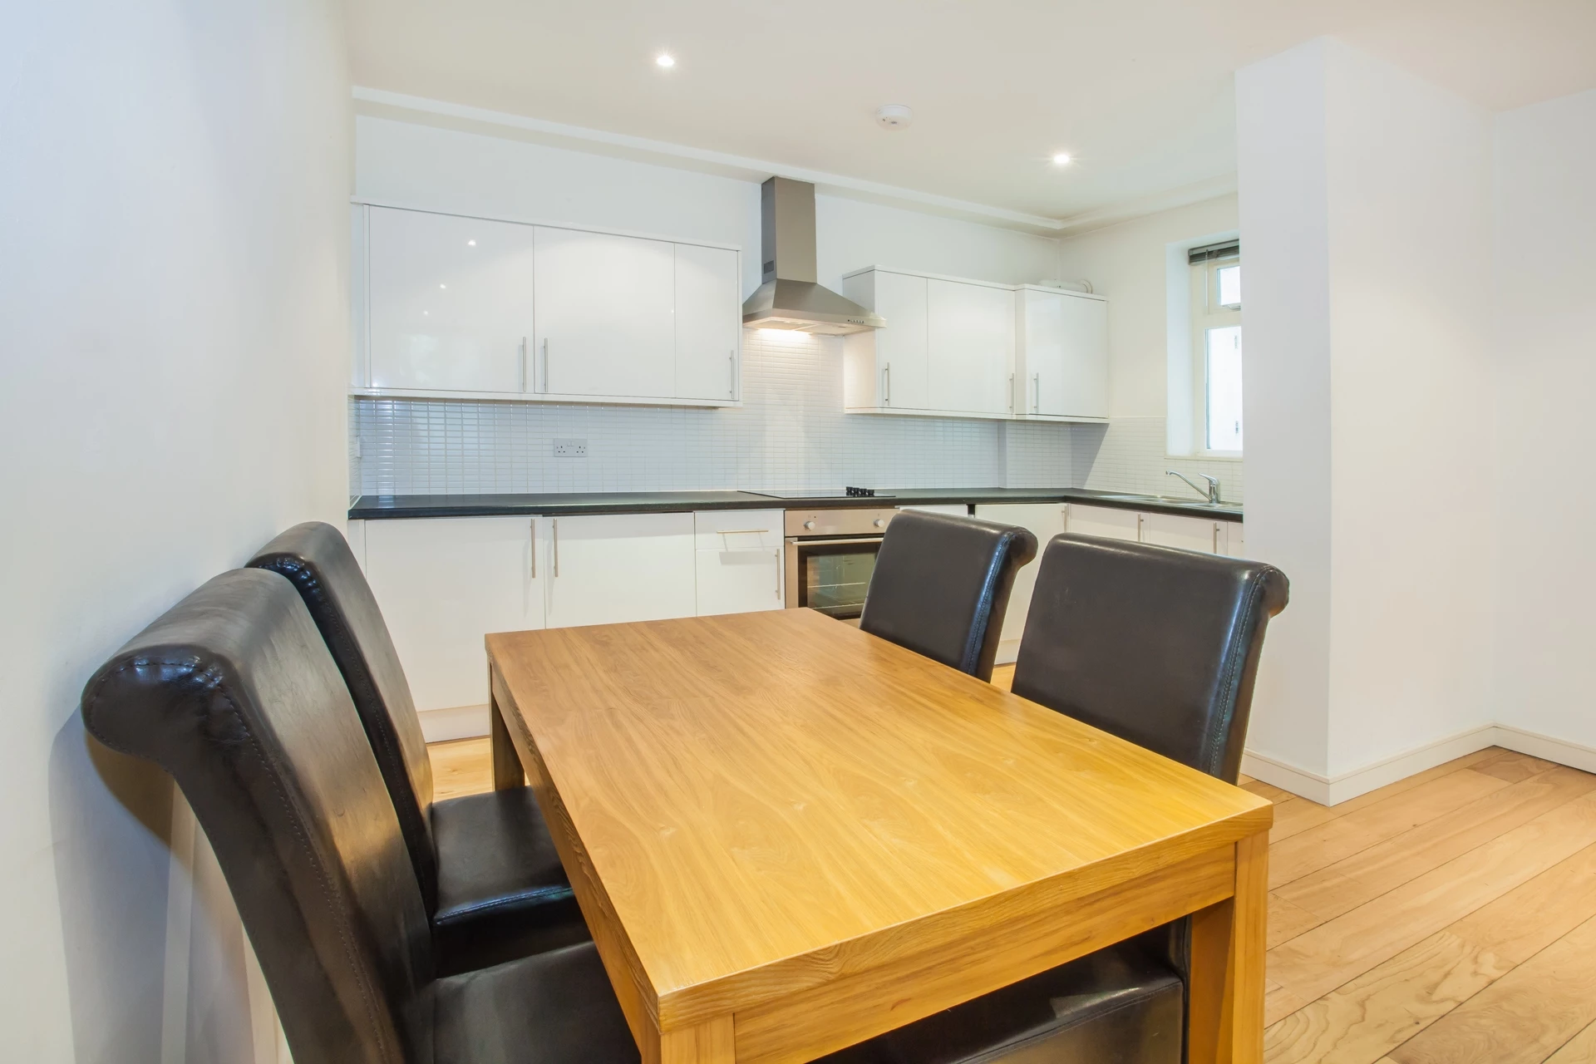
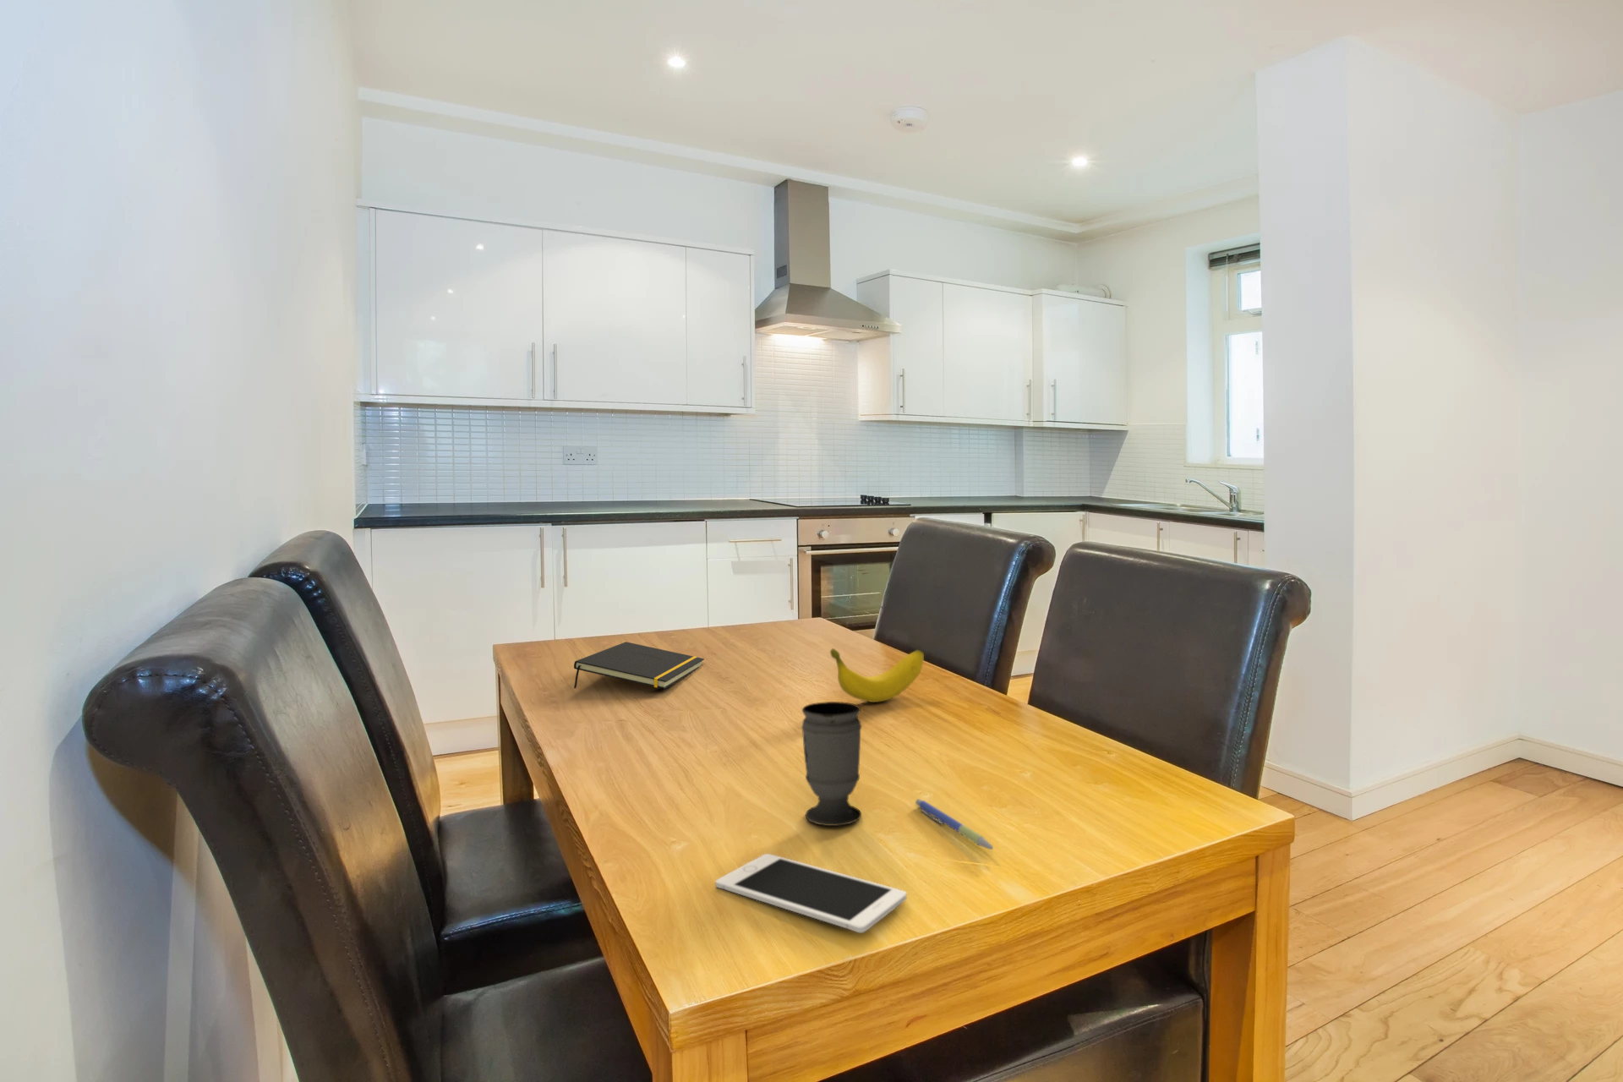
+ cell phone (809, 889)
+ notepad (644, 663)
+ cup (832, 762)
+ banana (878, 675)
+ pen (953, 824)
